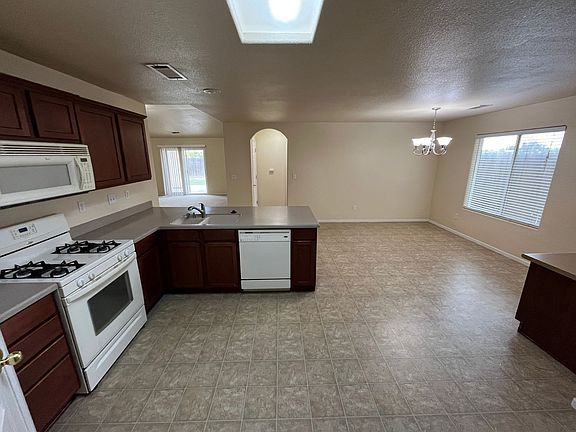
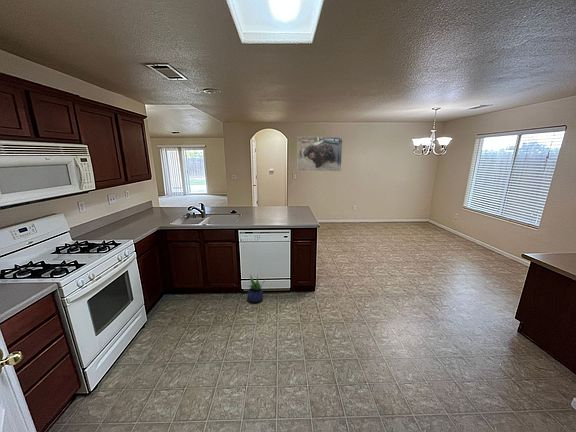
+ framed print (319, 154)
+ potted plant (256, 287)
